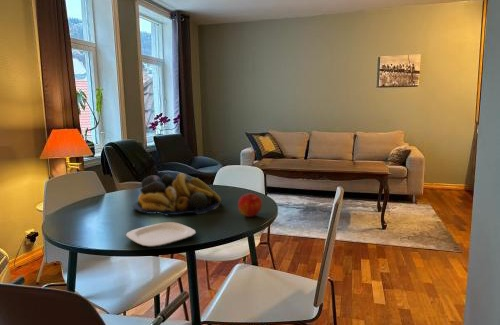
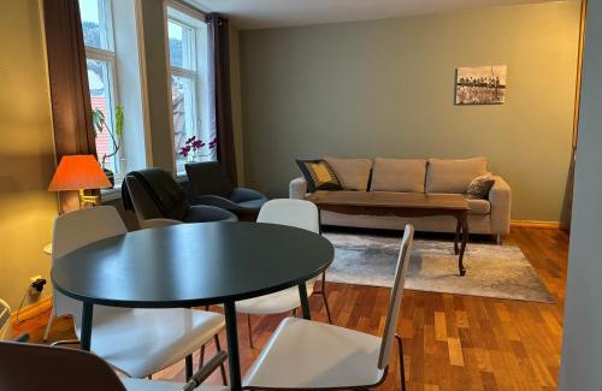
- fruit bowl (176, 189)
- plate (161, 234)
- apple (250, 205)
